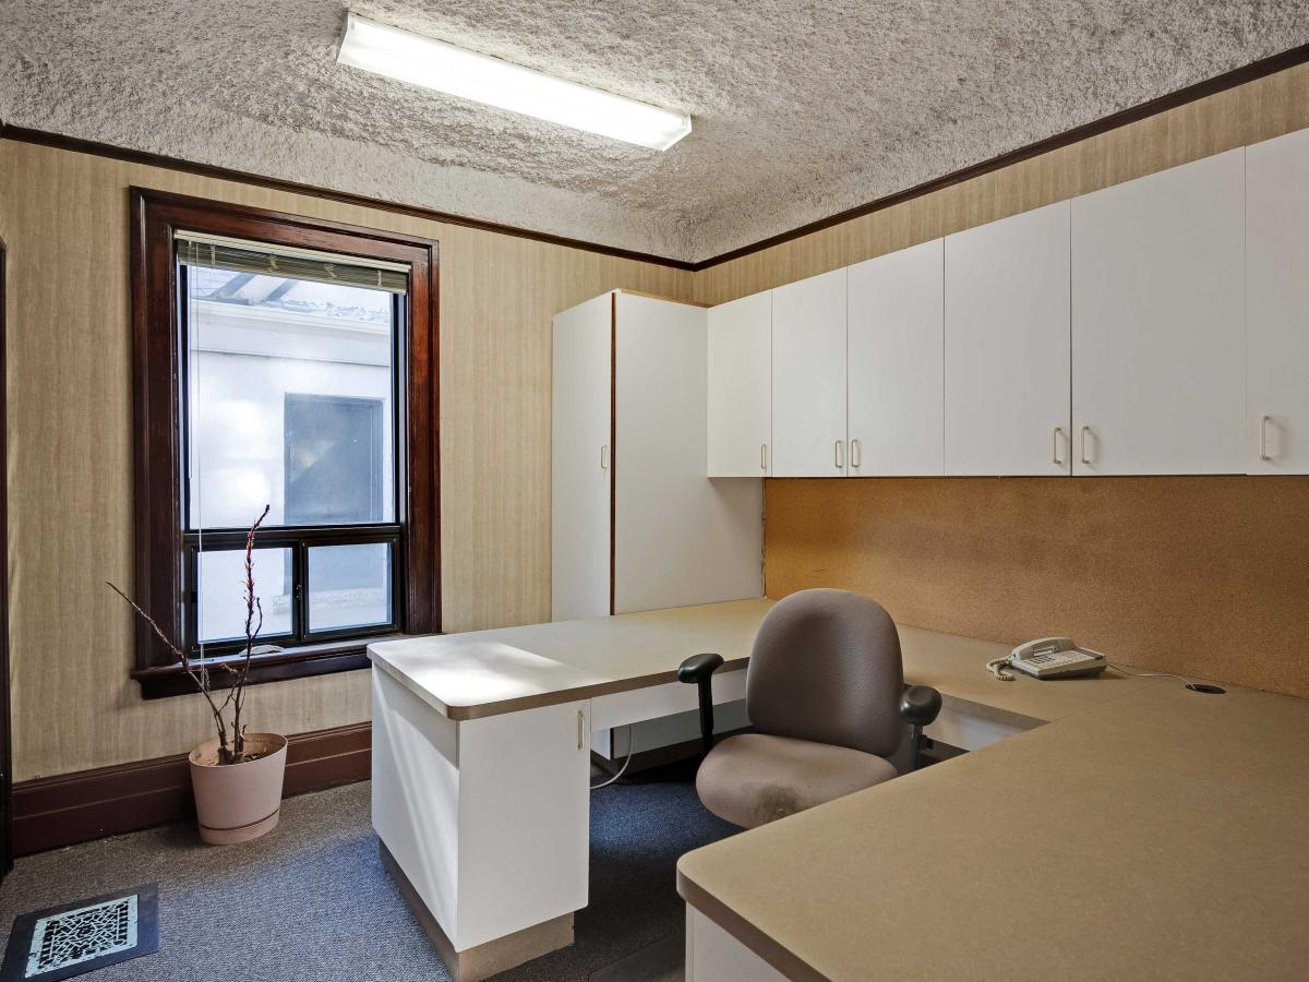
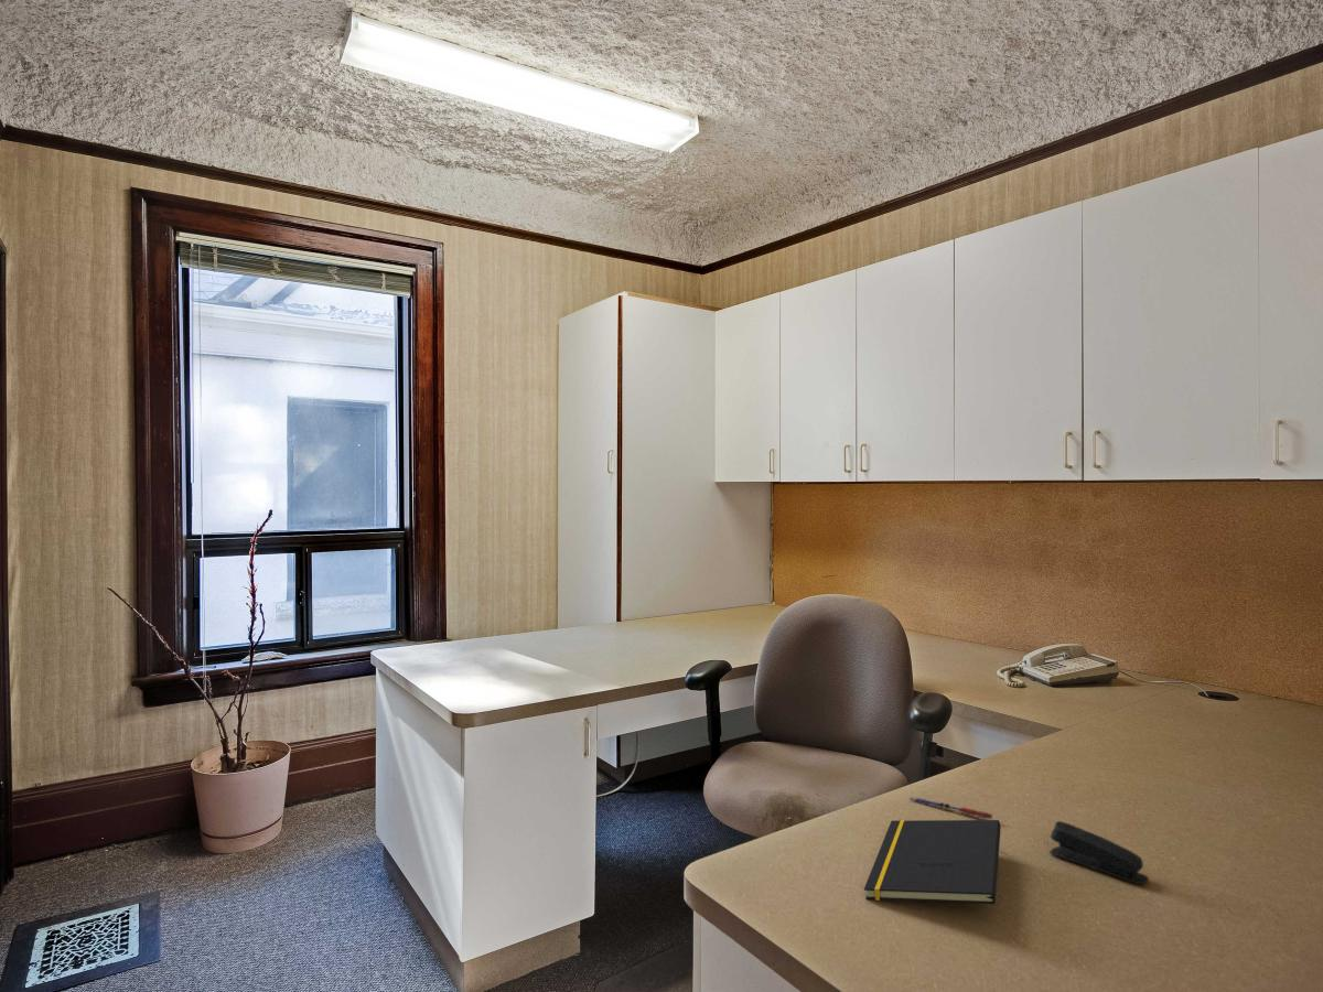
+ notepad (936, 856)
+ pen (949, 806)
+ stapler (1097, 850)
